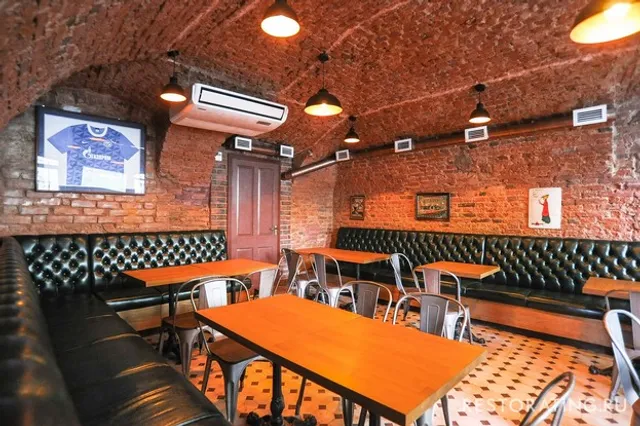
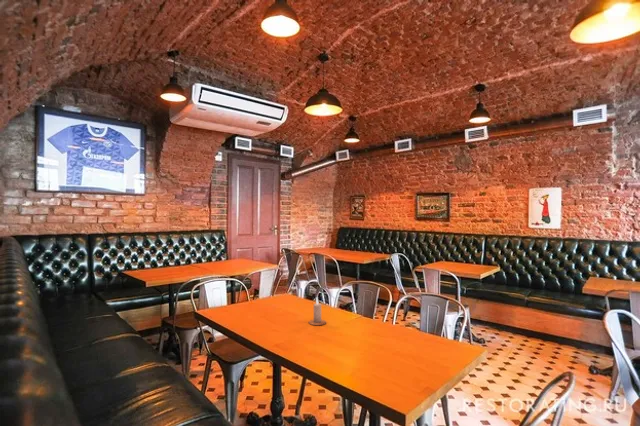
+ candle (317, 309)
